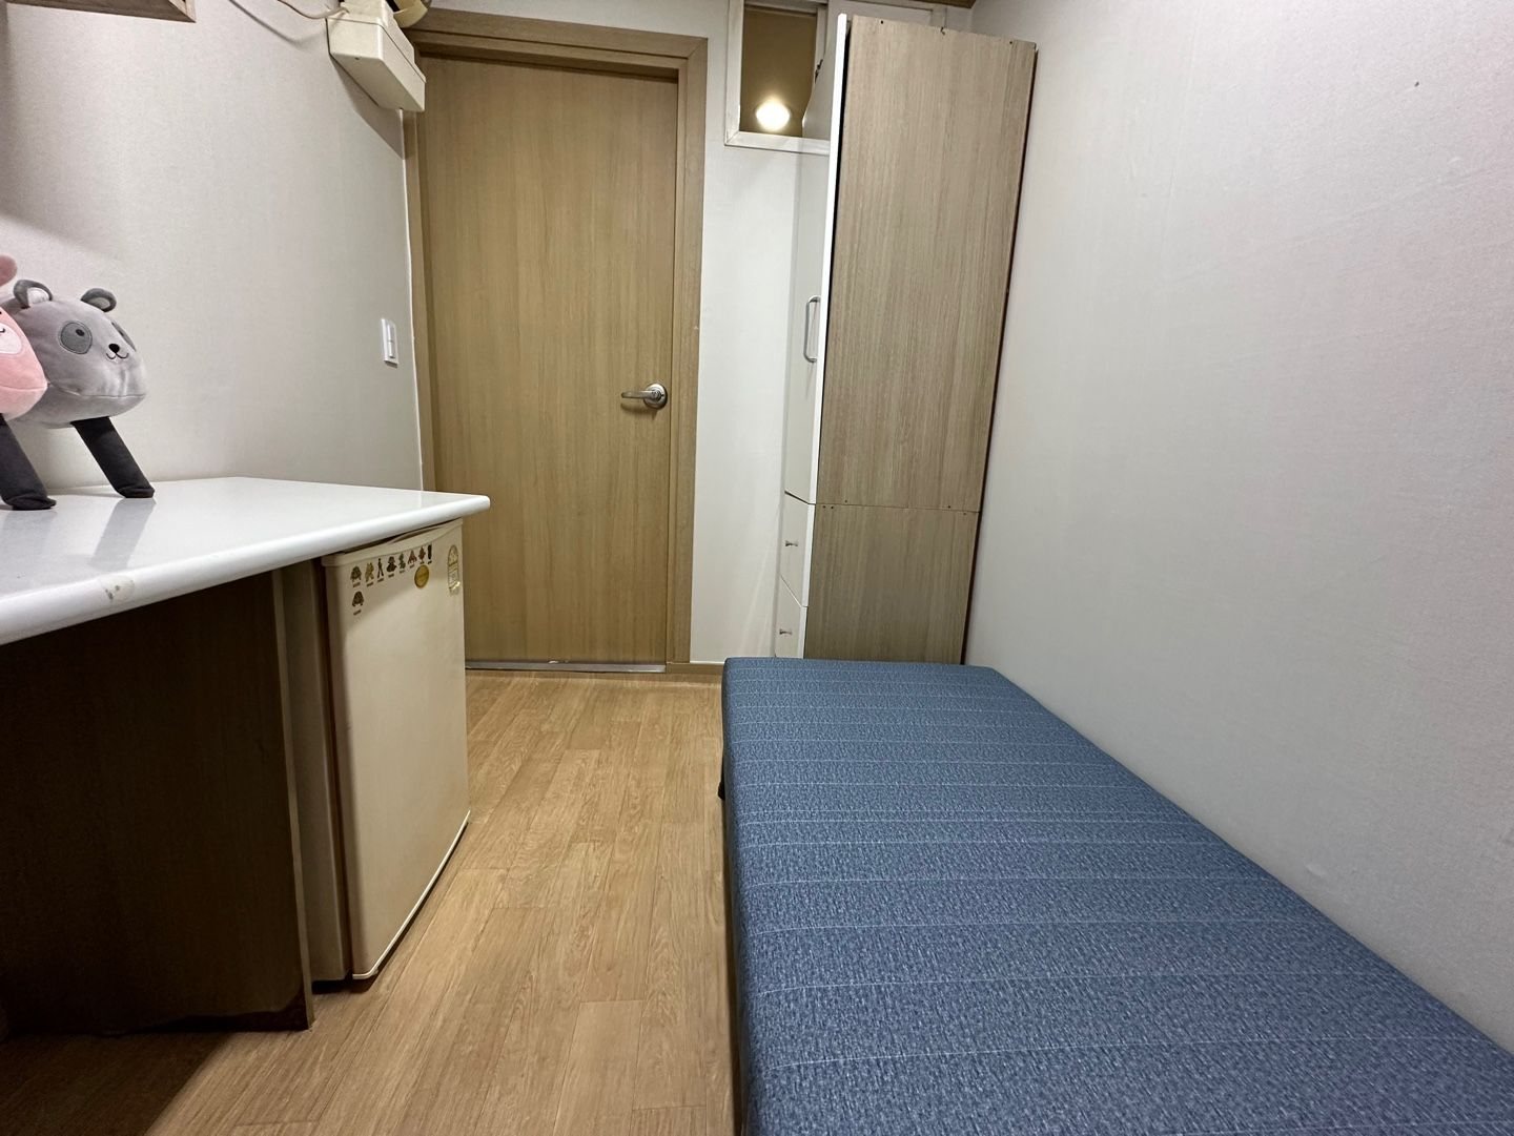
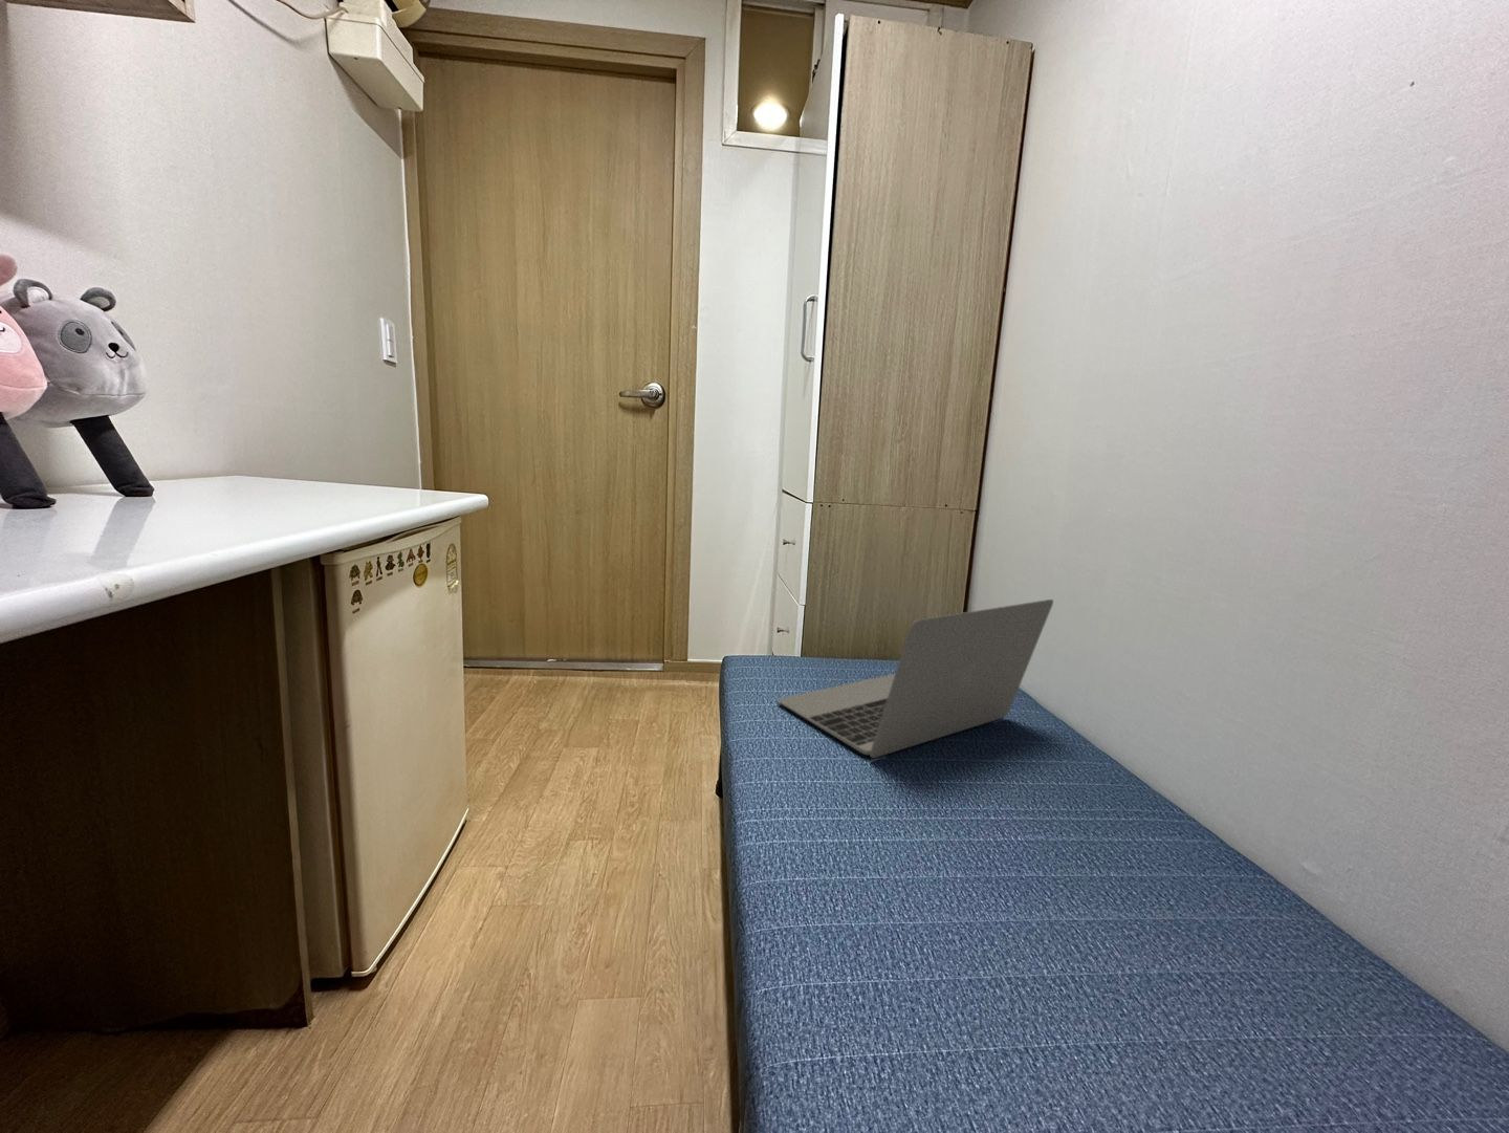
+ laptop (908, 653)
